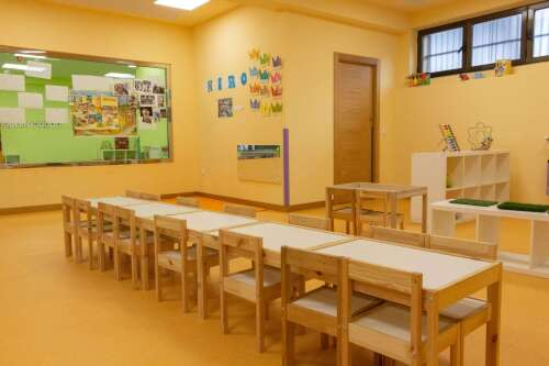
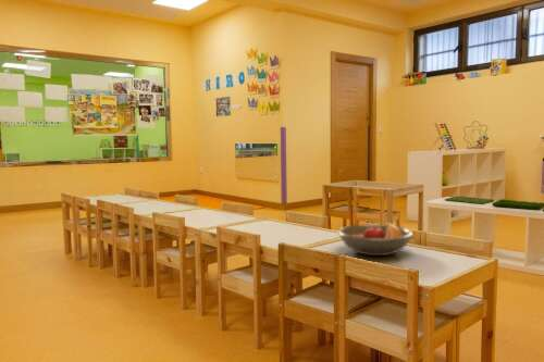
+ fruit bowl (374, 238)
